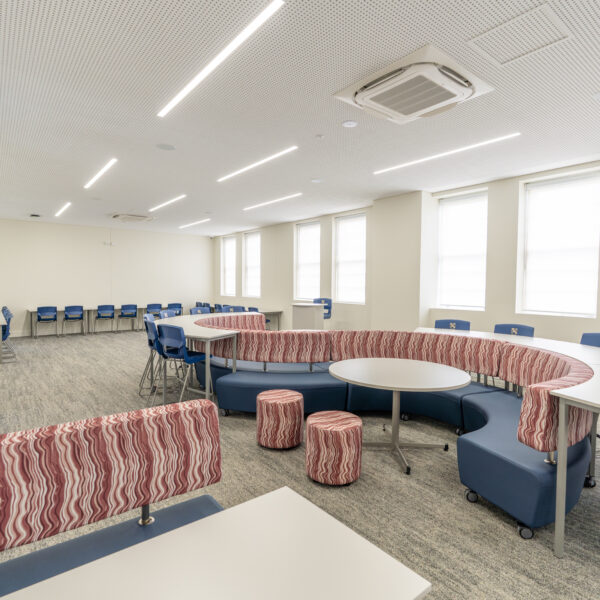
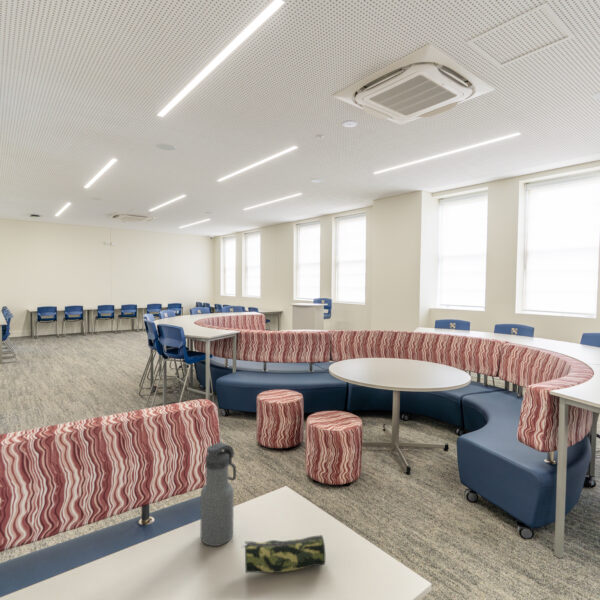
+ pencil case (282, 554)
+ water bottle (217, 491)
